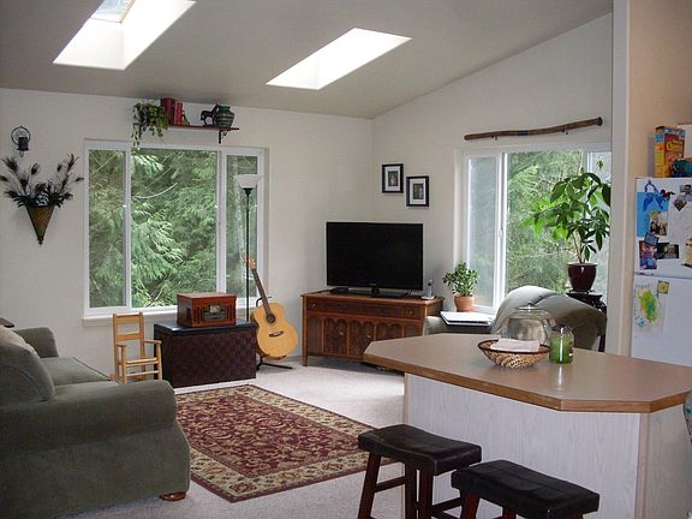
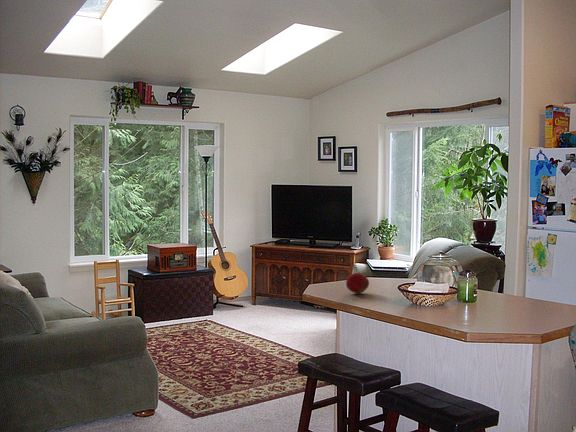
+ fruit (357, 282)
